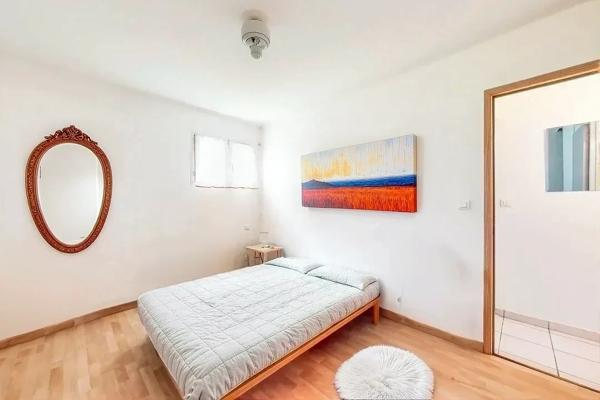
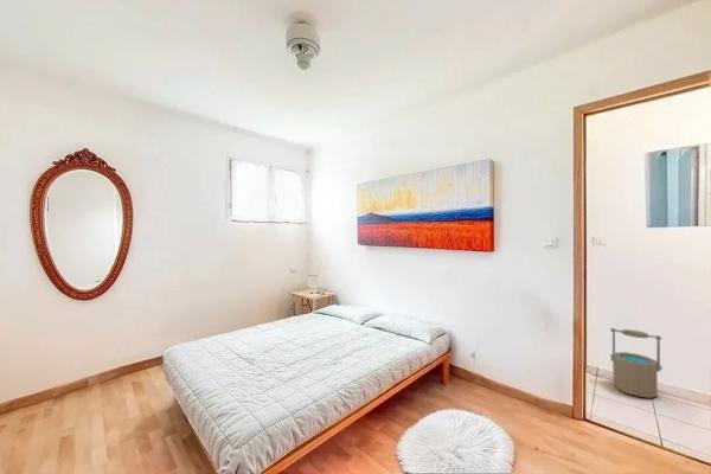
+ bucket (634, 360)
